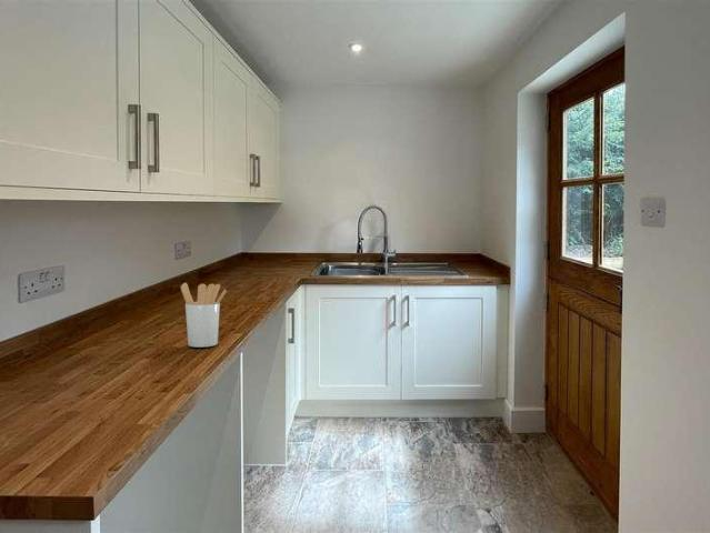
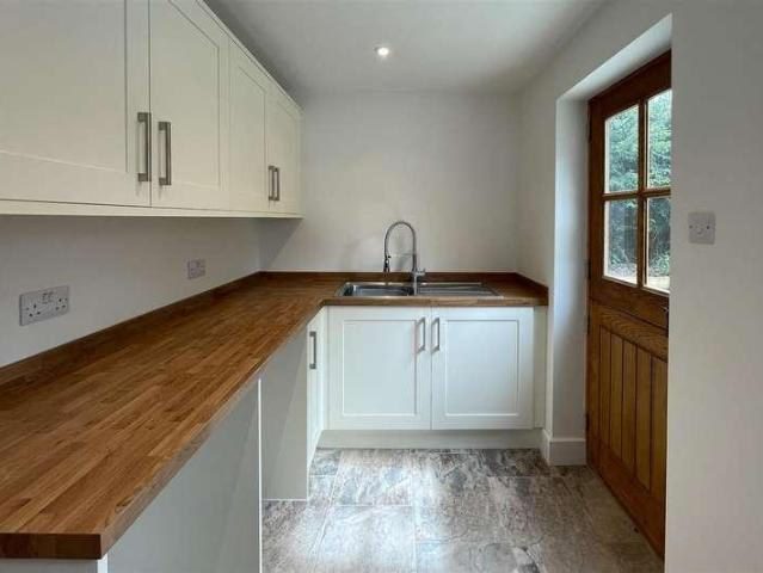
- utensil holder (204, 312)
